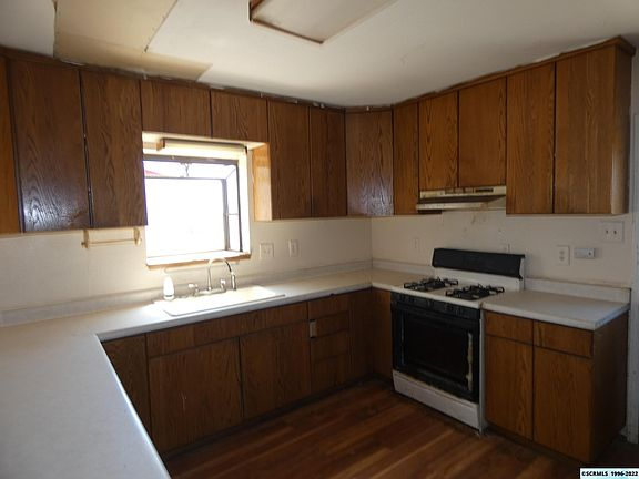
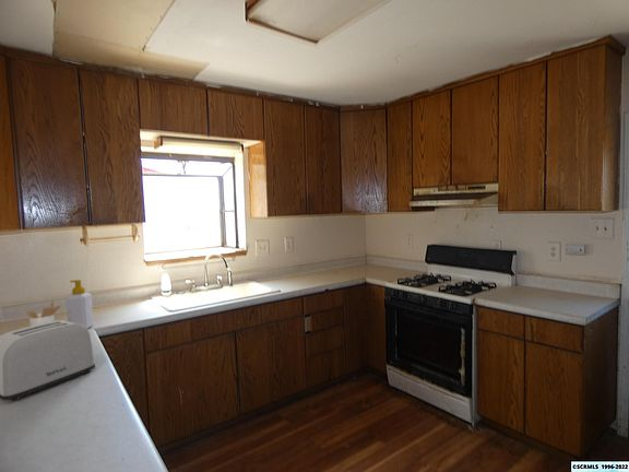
+ soap bottle (79, 304)
+ utensil holder (46, 321)
+ toaster (45, 354)
